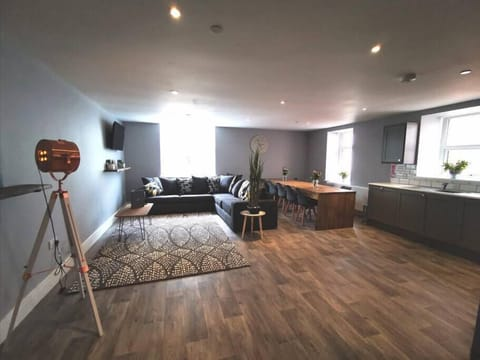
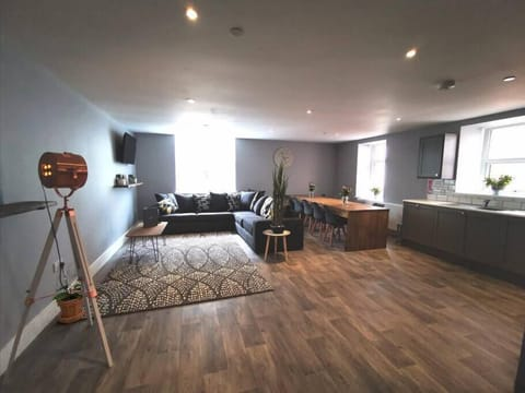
+ potted plant (73, 302)
